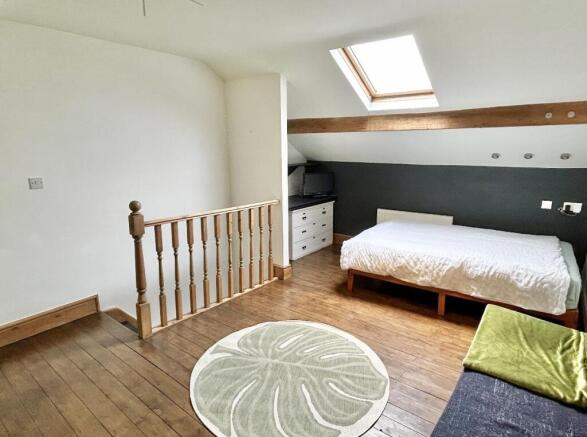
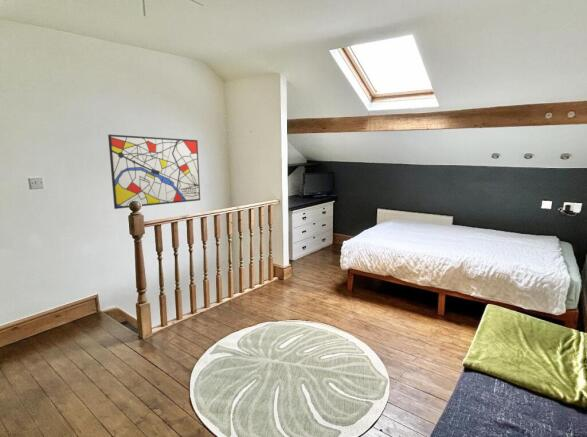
+ wall art (159, 171)
